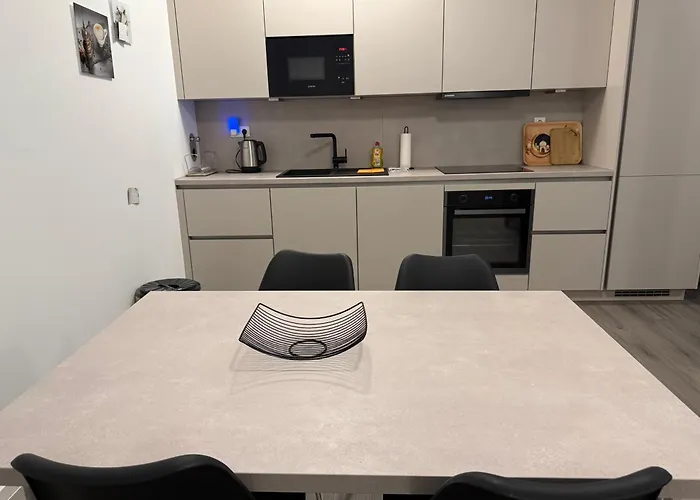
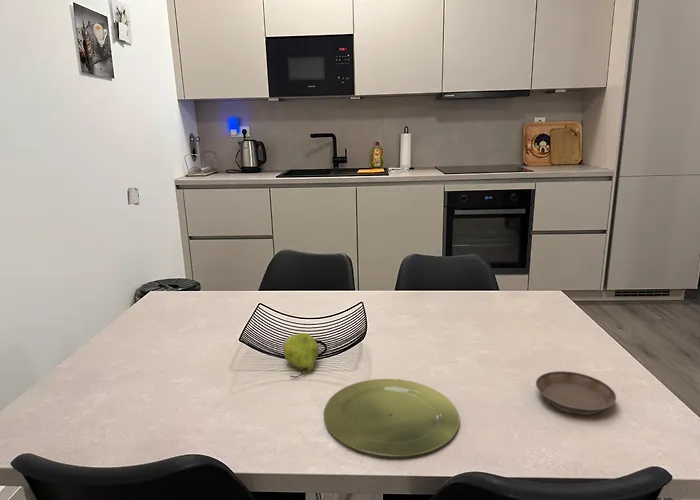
+ saucer (574, 394)
+ fruit (300, 352)
+ plate (390, 413)
